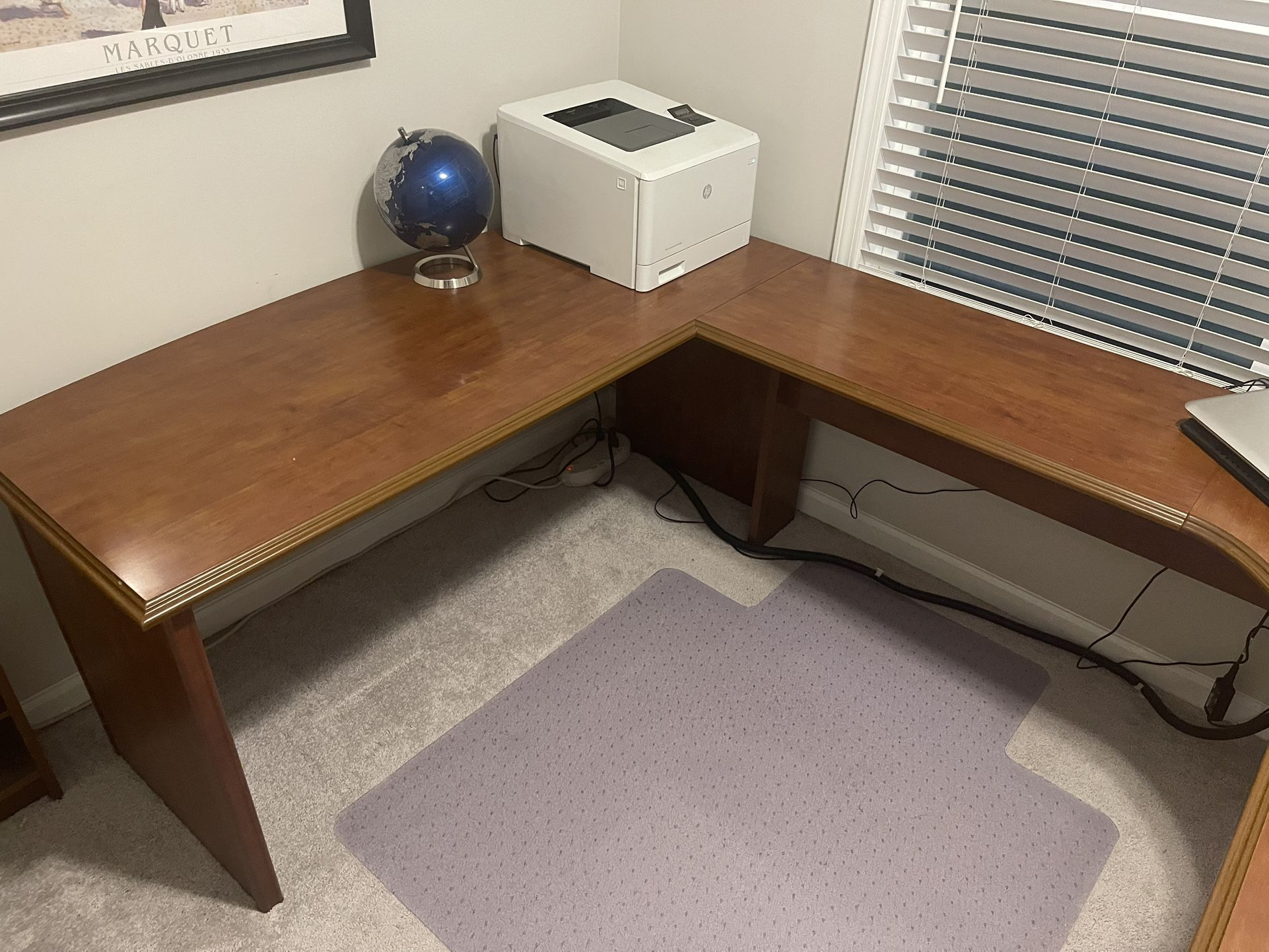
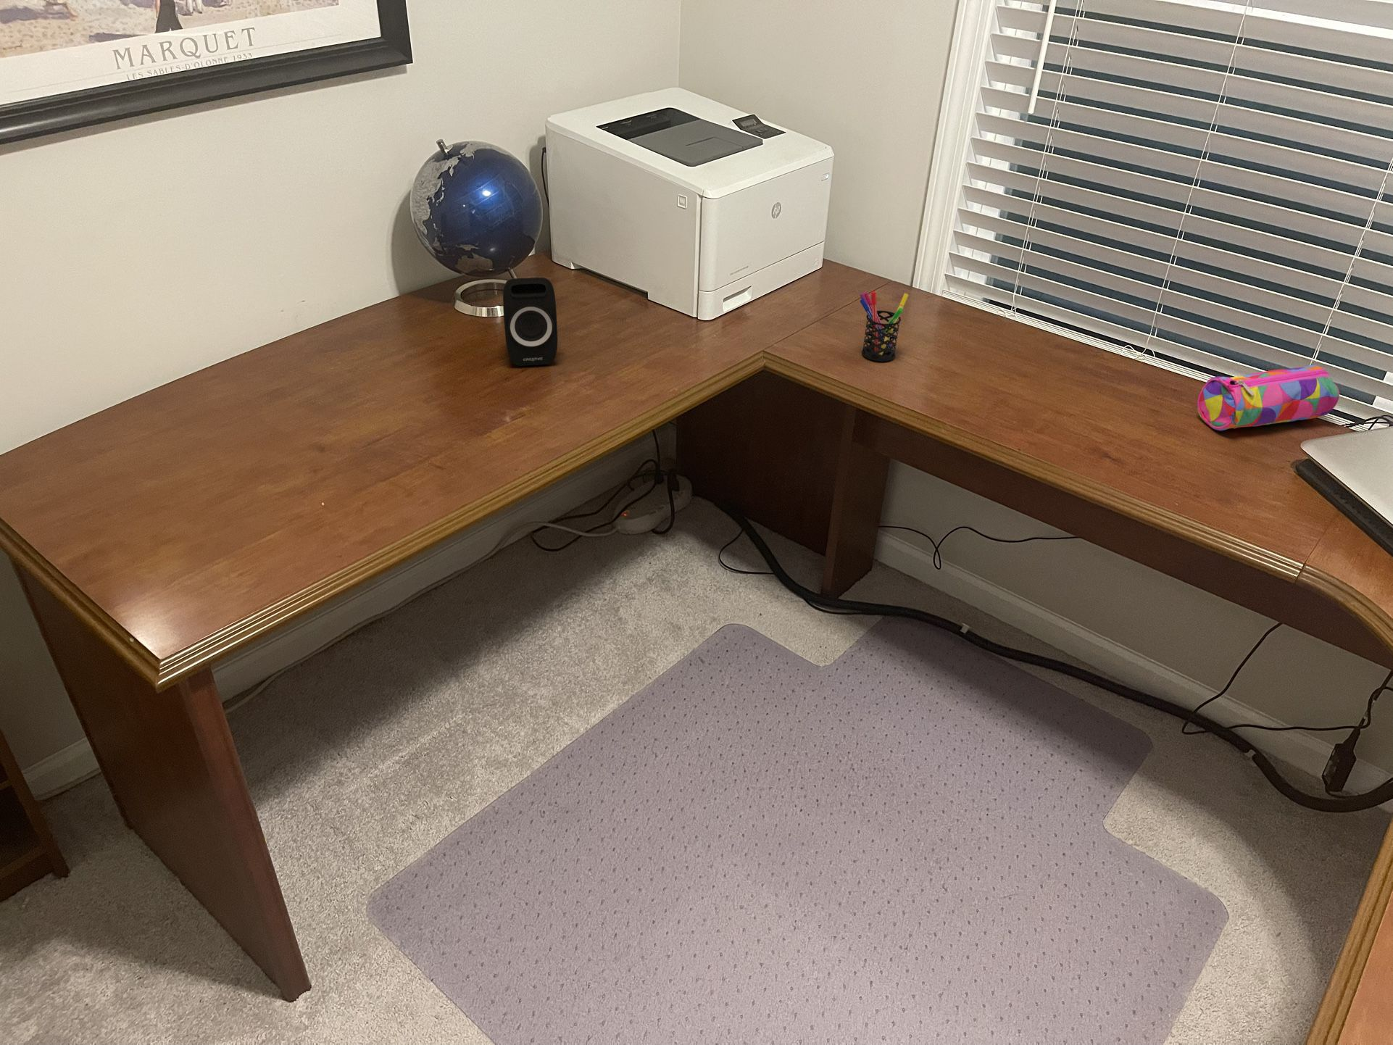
+ pencil case (1267, 397)
+ pen holder (884, 324)
+ speaker (529, 314)
